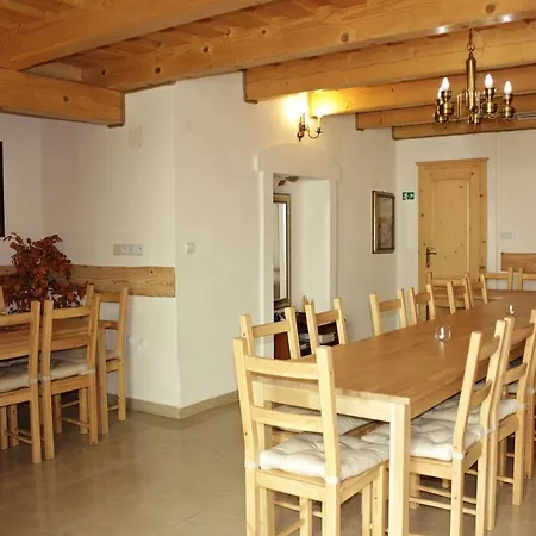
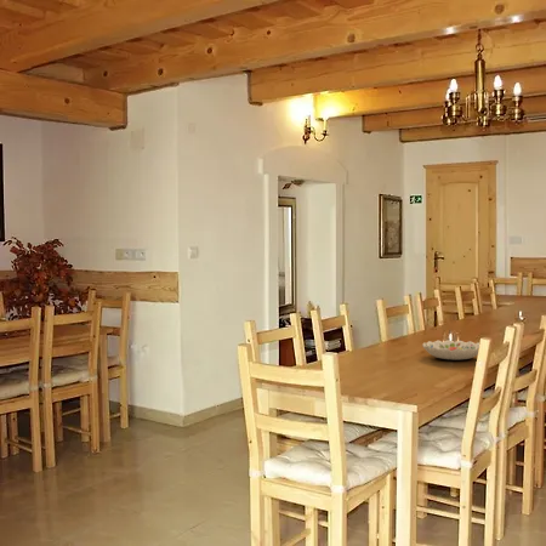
+ decorative bowl (453, 351)
